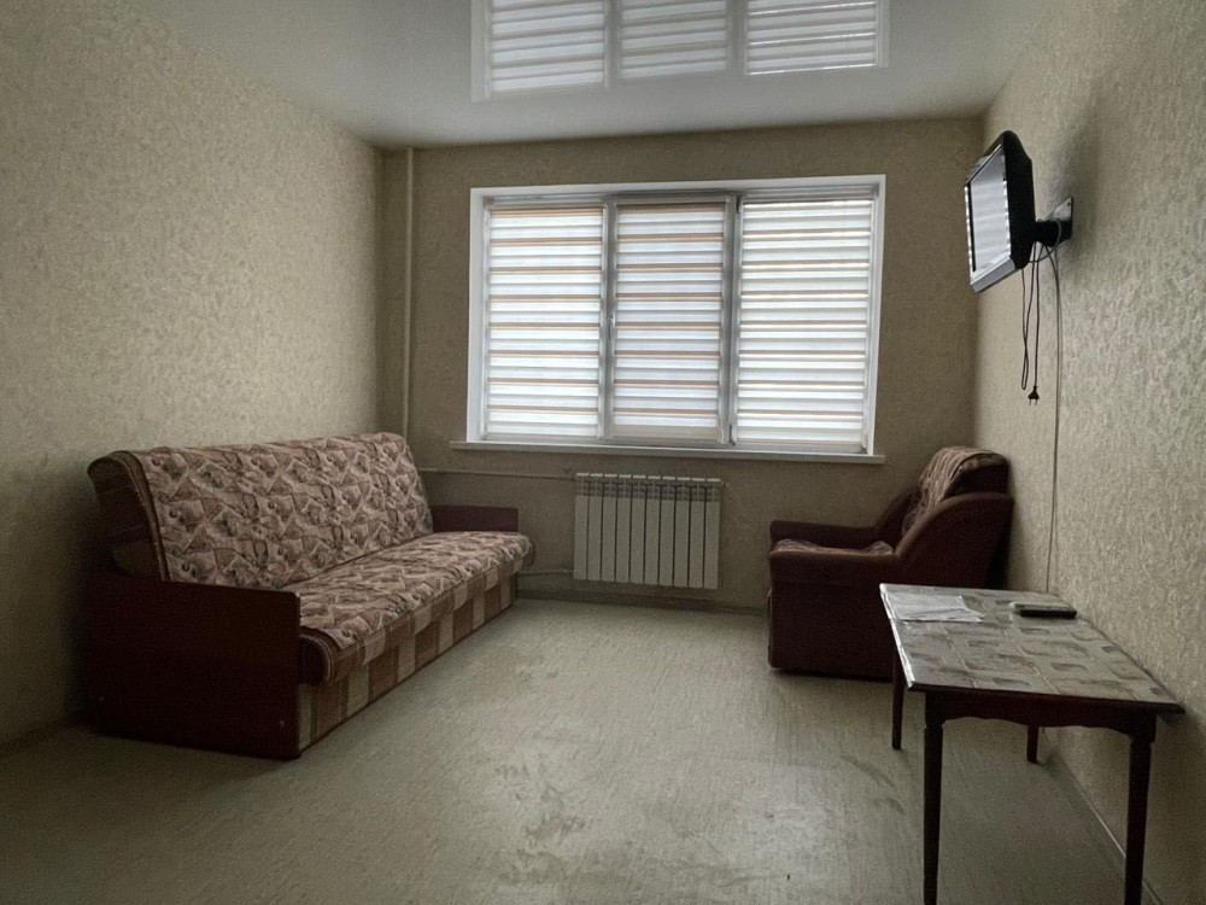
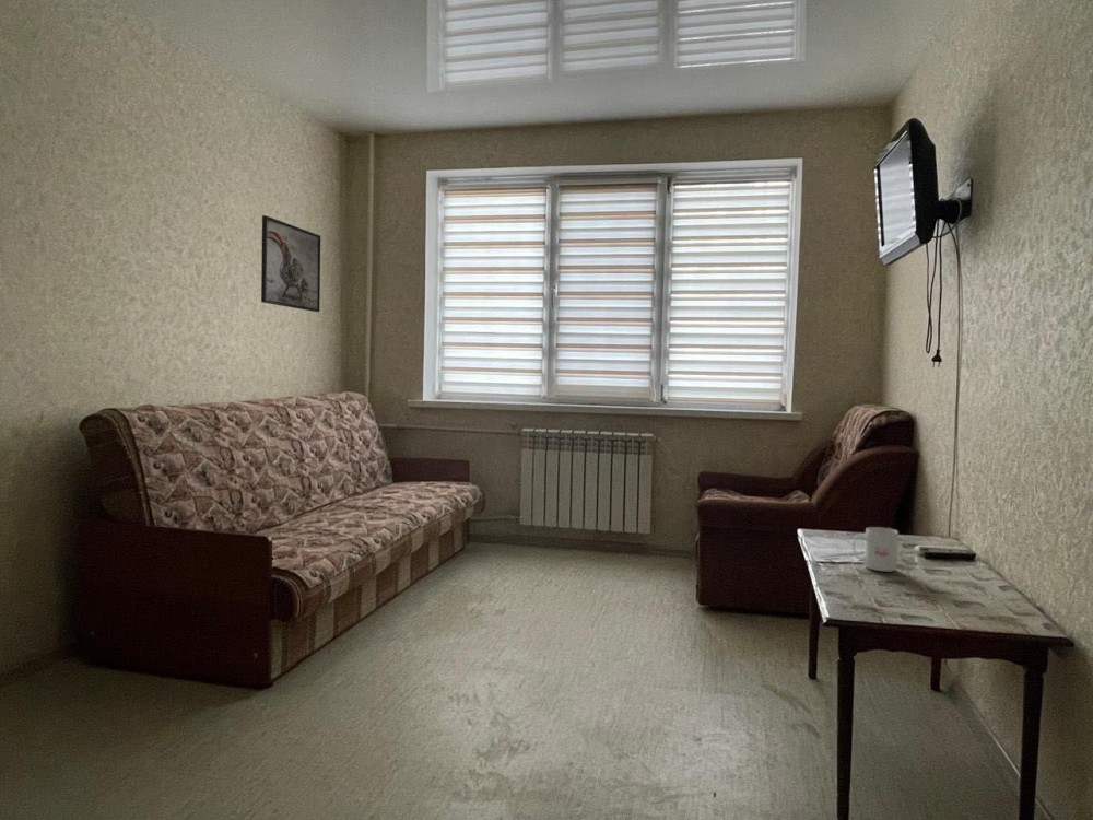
+ mug (874, 548)
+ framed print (292, 267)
